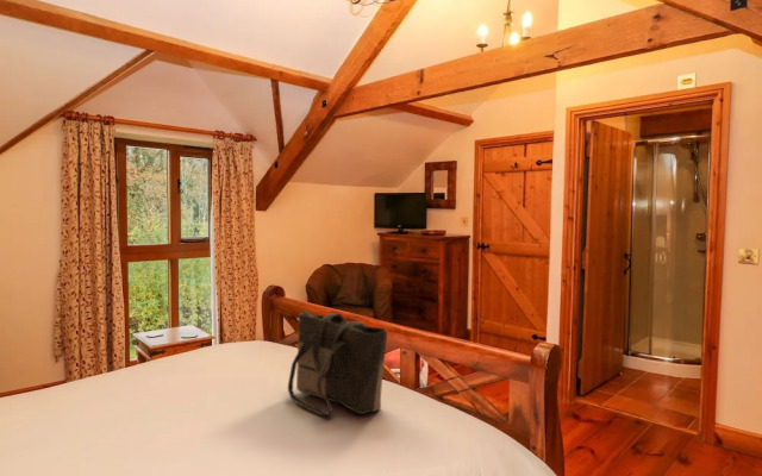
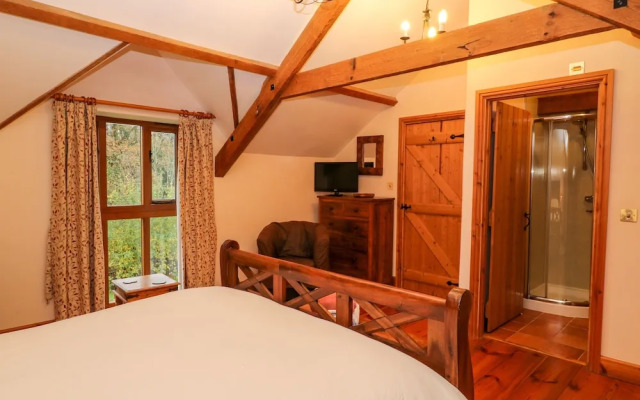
- tote bag (331, 361)
